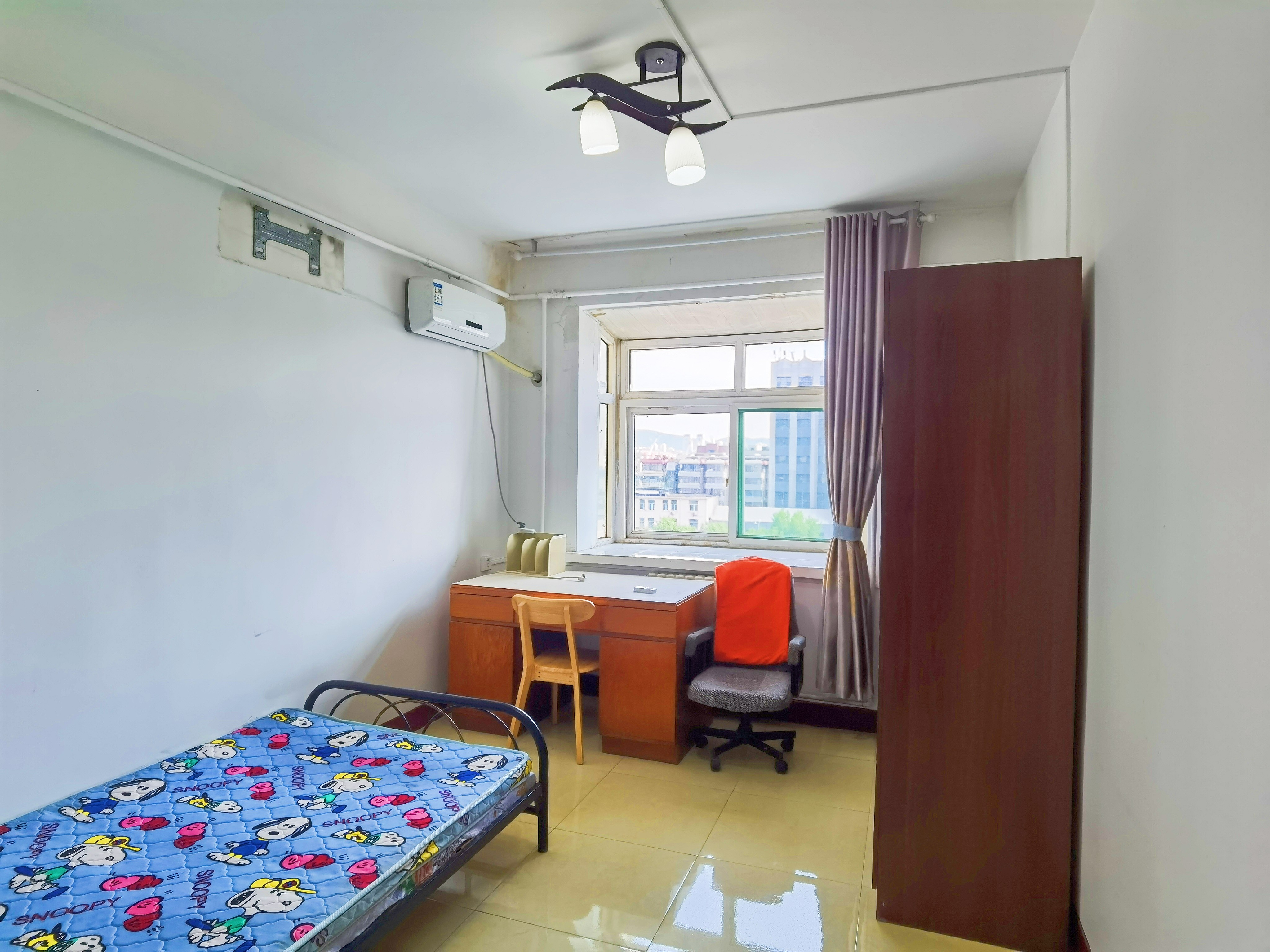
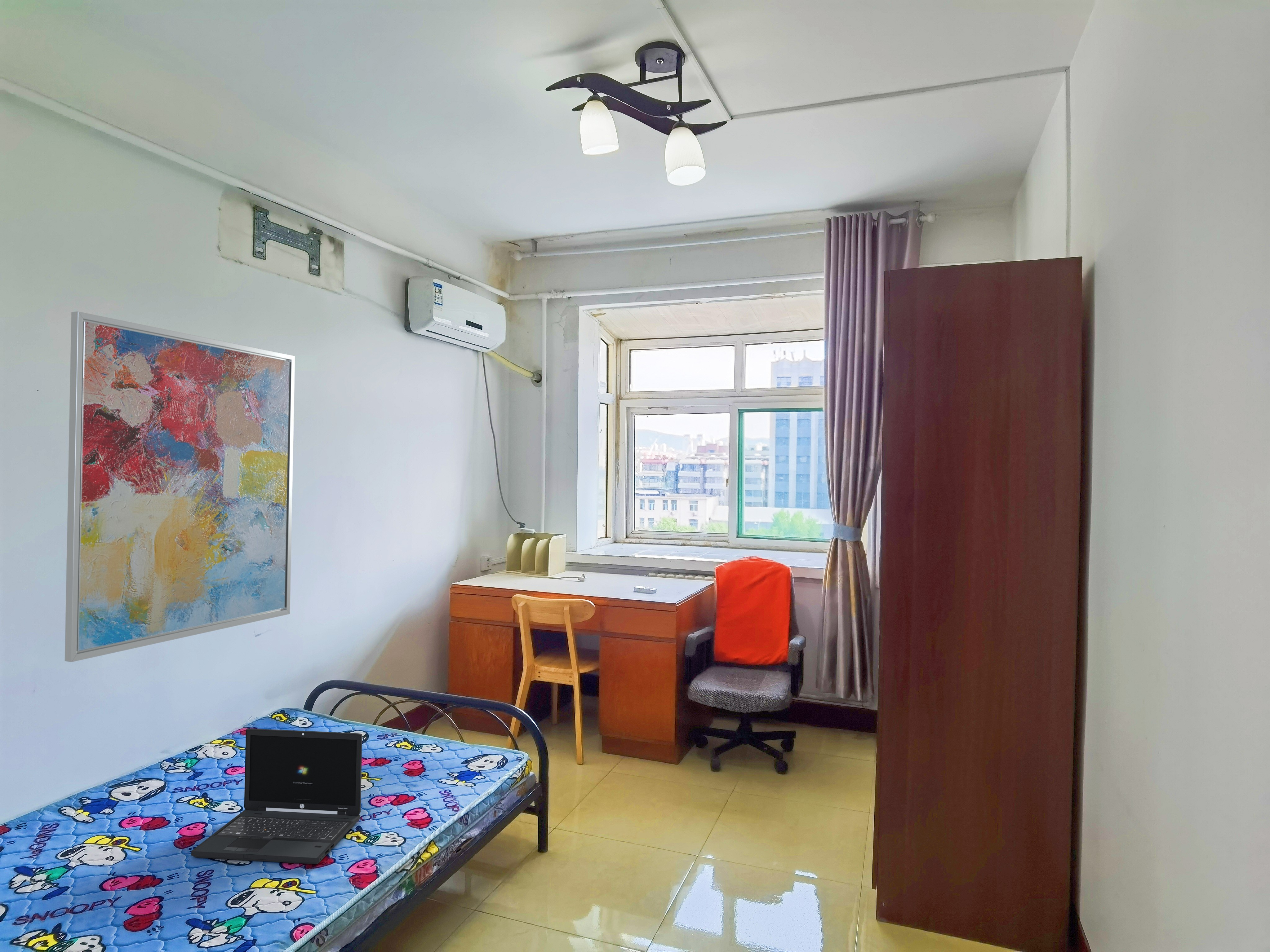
+ laptop (281, 792)
+ wall art (197, 486)
